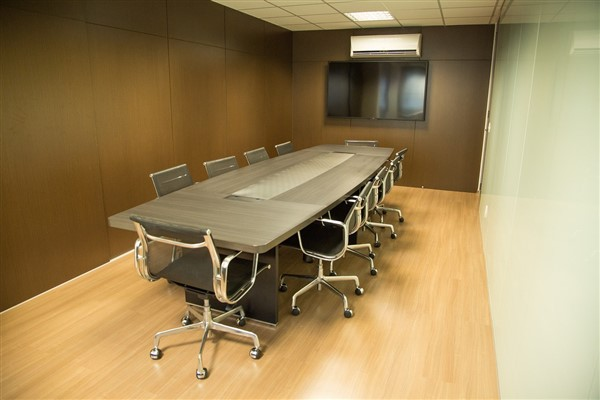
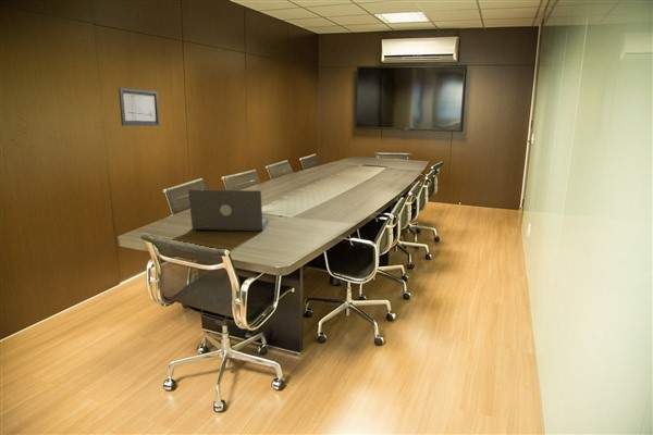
+ laptop (230, 207)
+ wall art (139, 108)
